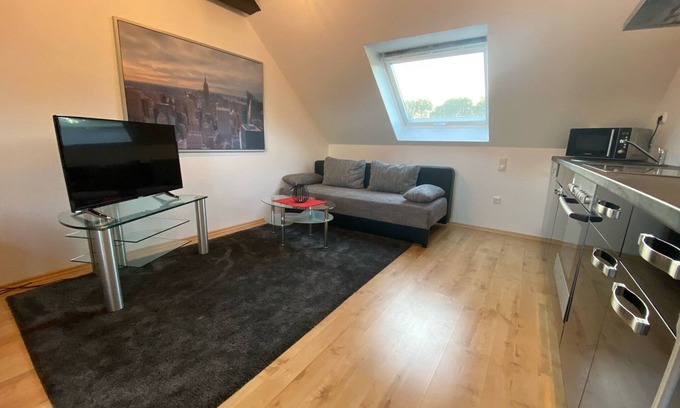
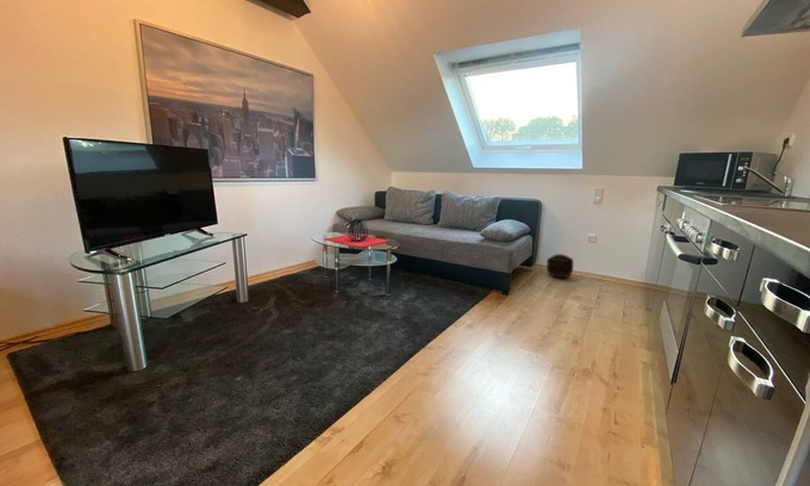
+ basket (559, 264)
